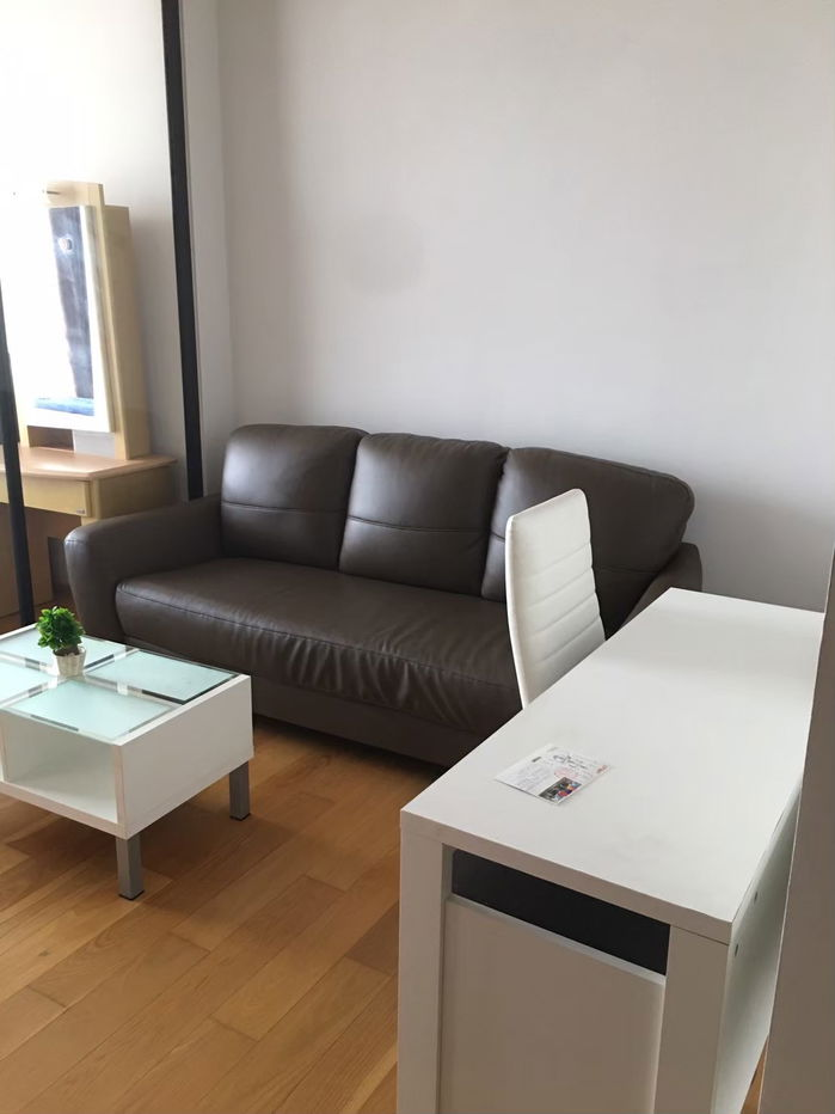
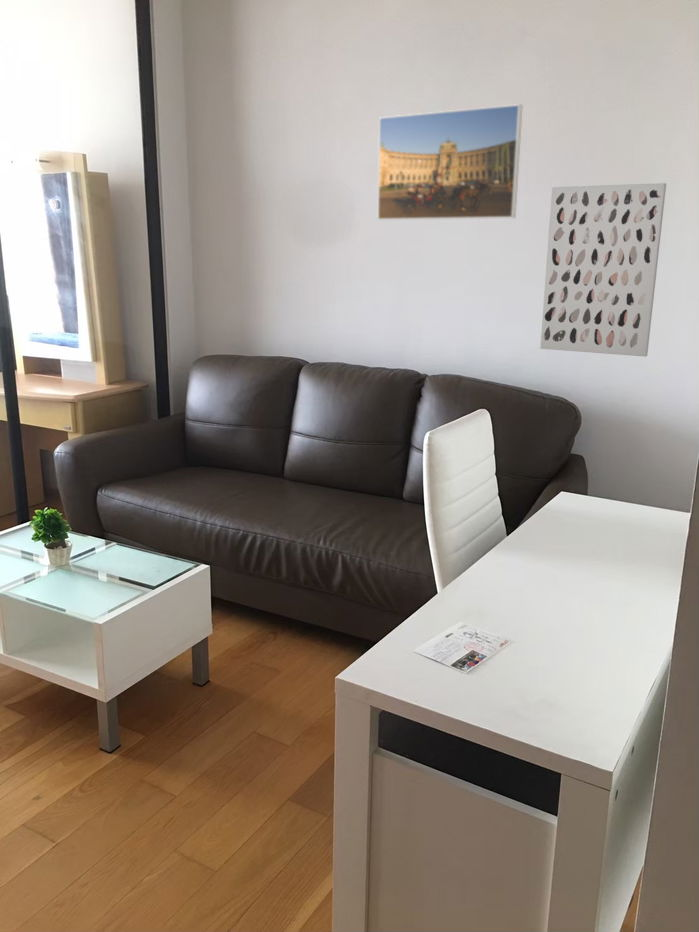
+ wall art (599, 271)
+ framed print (445, 166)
